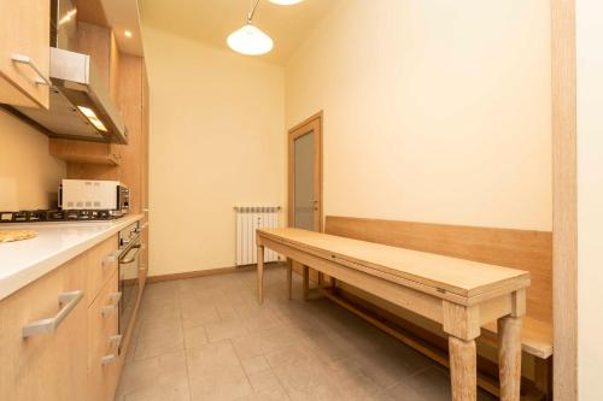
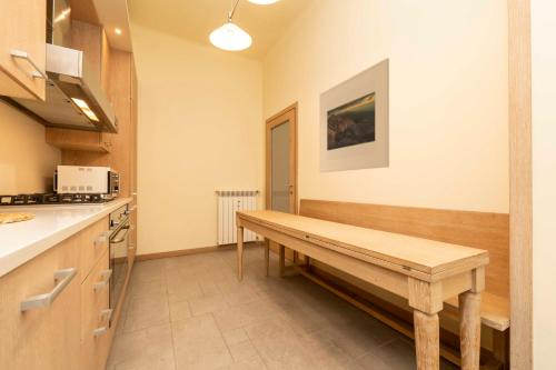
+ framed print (348, 124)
